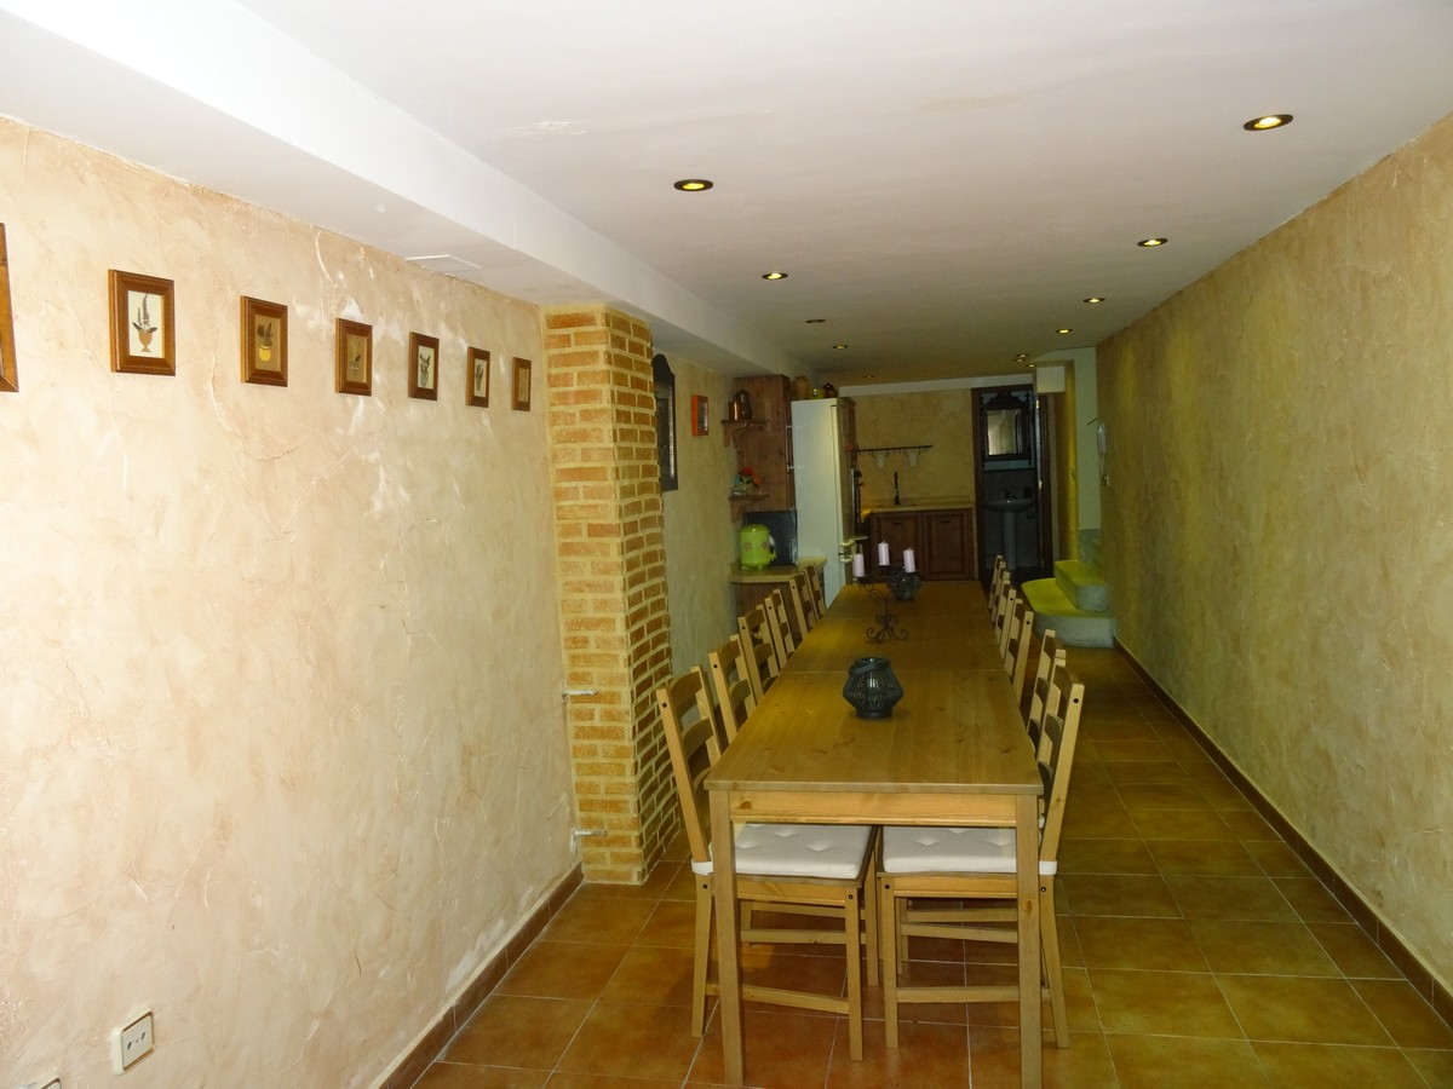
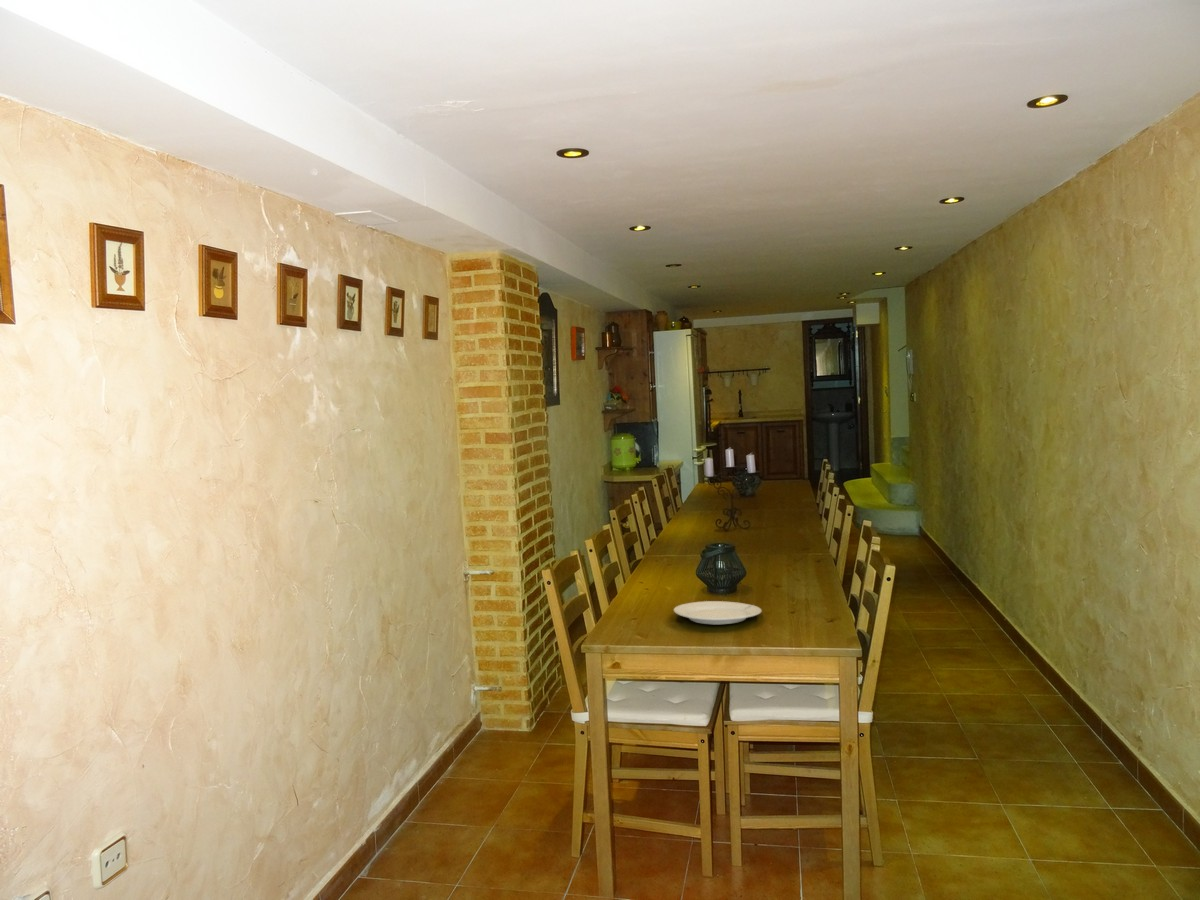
+ chinaware (717, 613)
